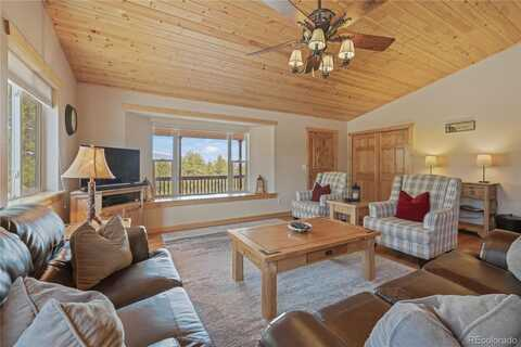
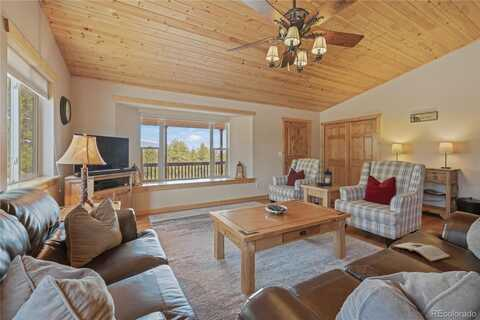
+ magazine (419, 248)
